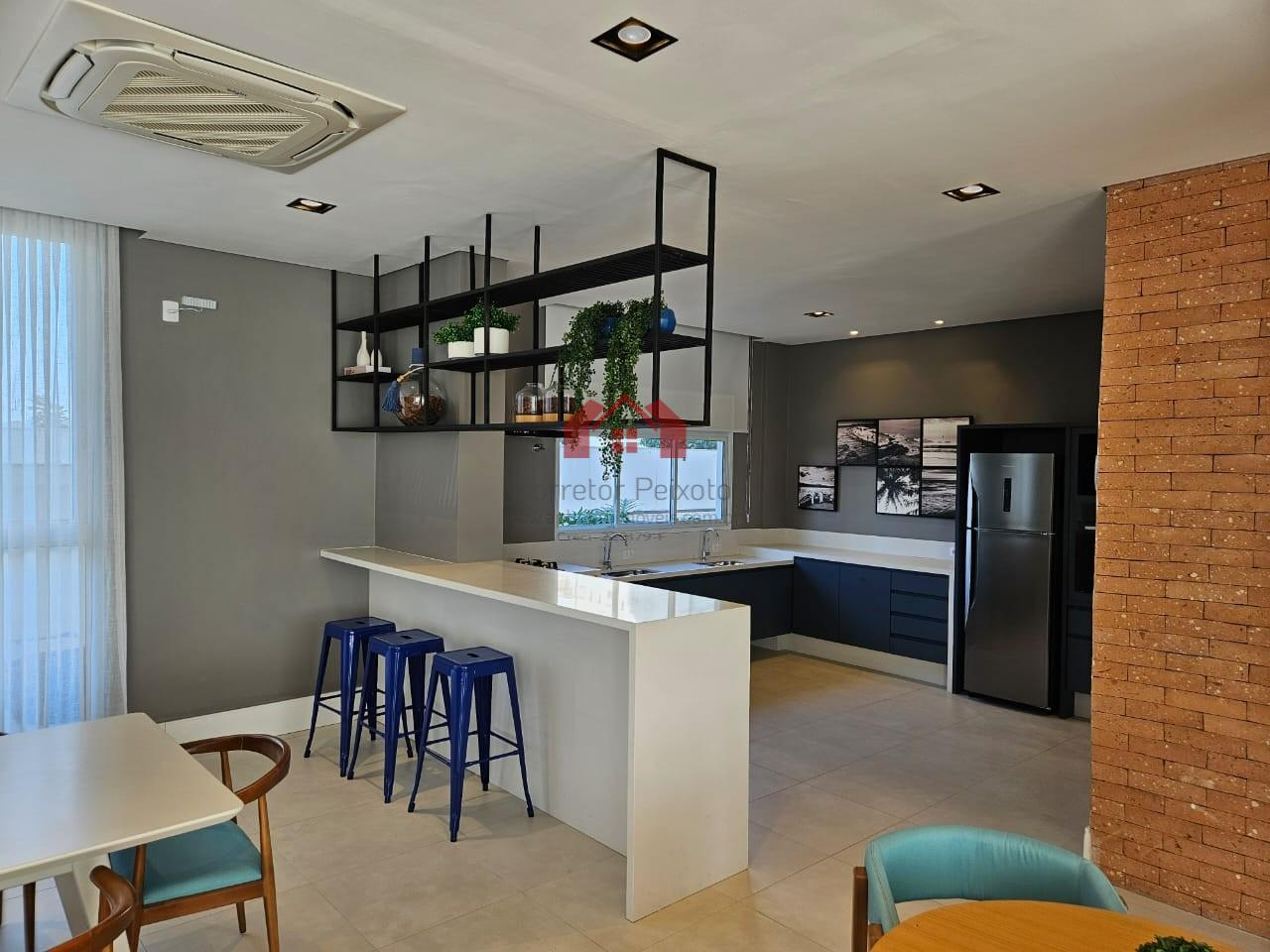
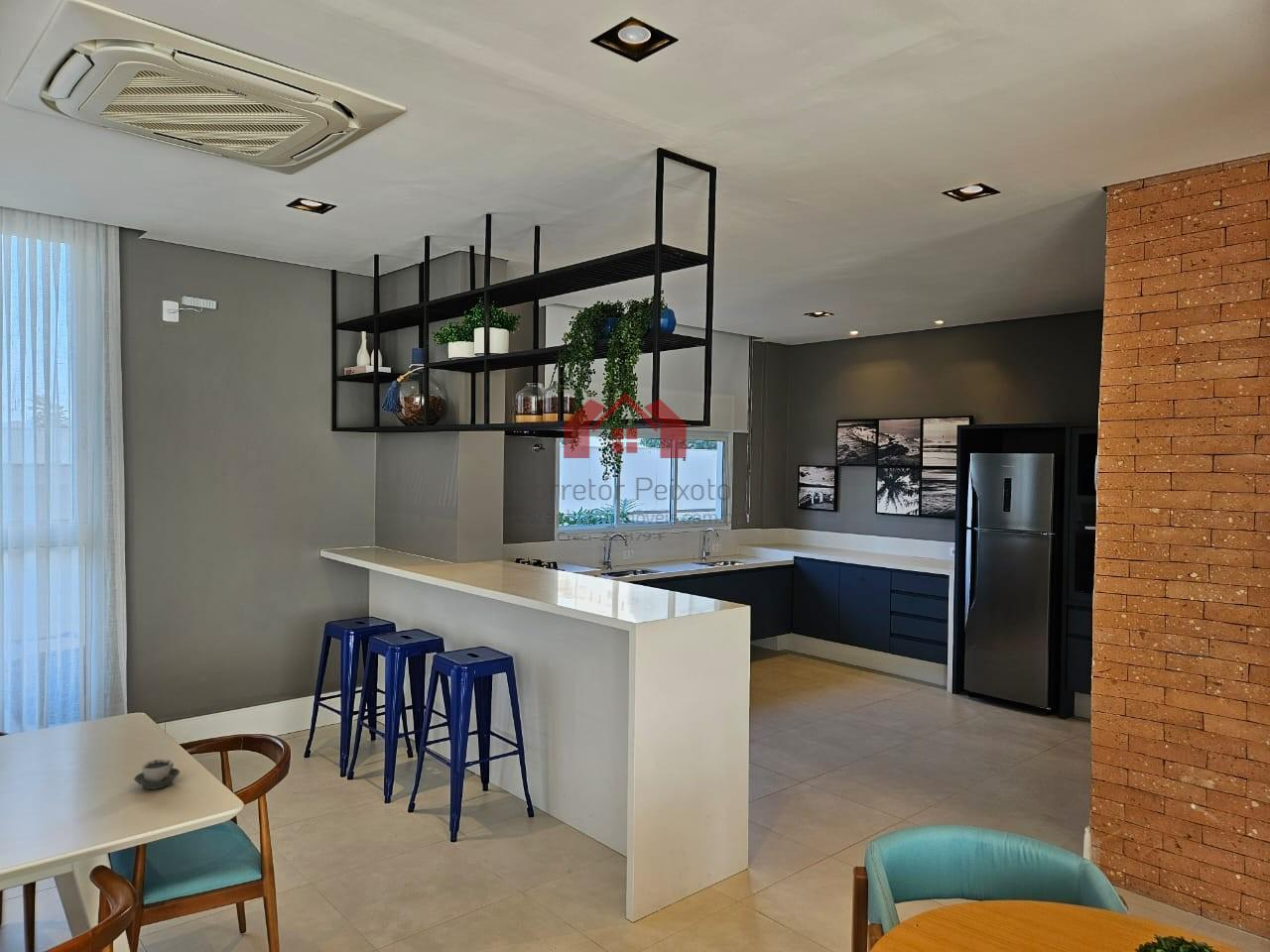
+ cup (157, 774)
